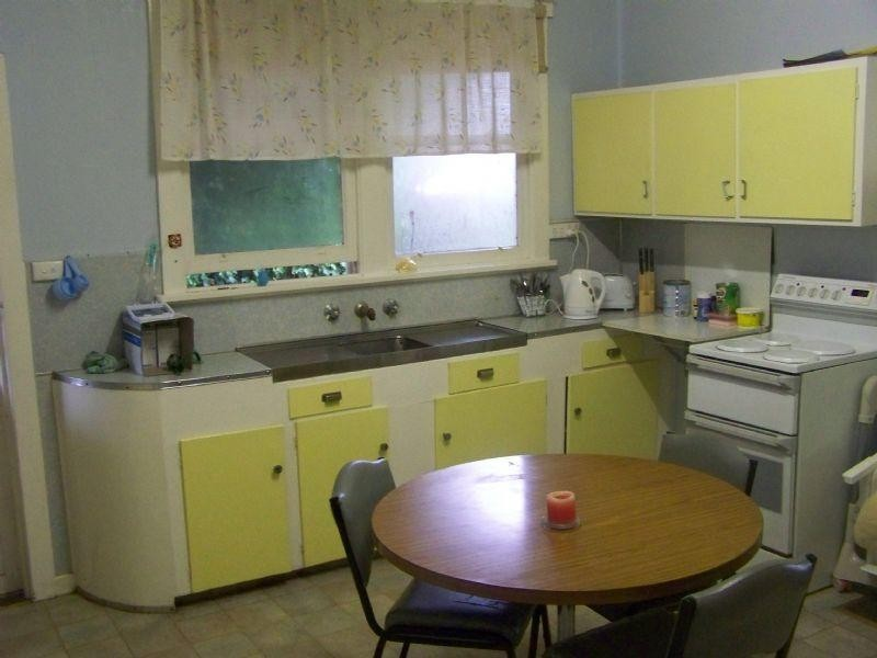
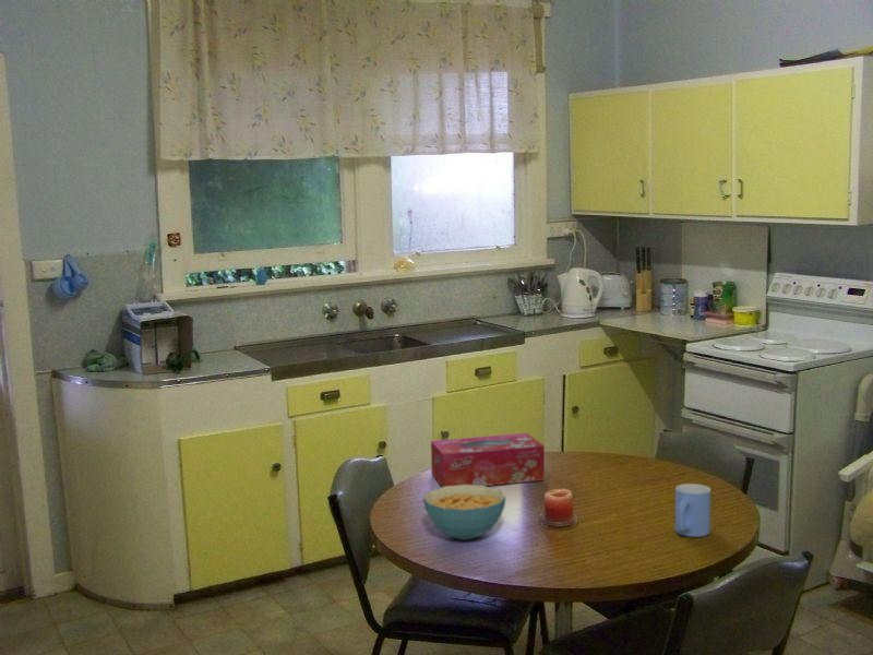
+ cereal bowl (465, 515)
+ tissue box (487, 460)
+ mug (687, 511)
